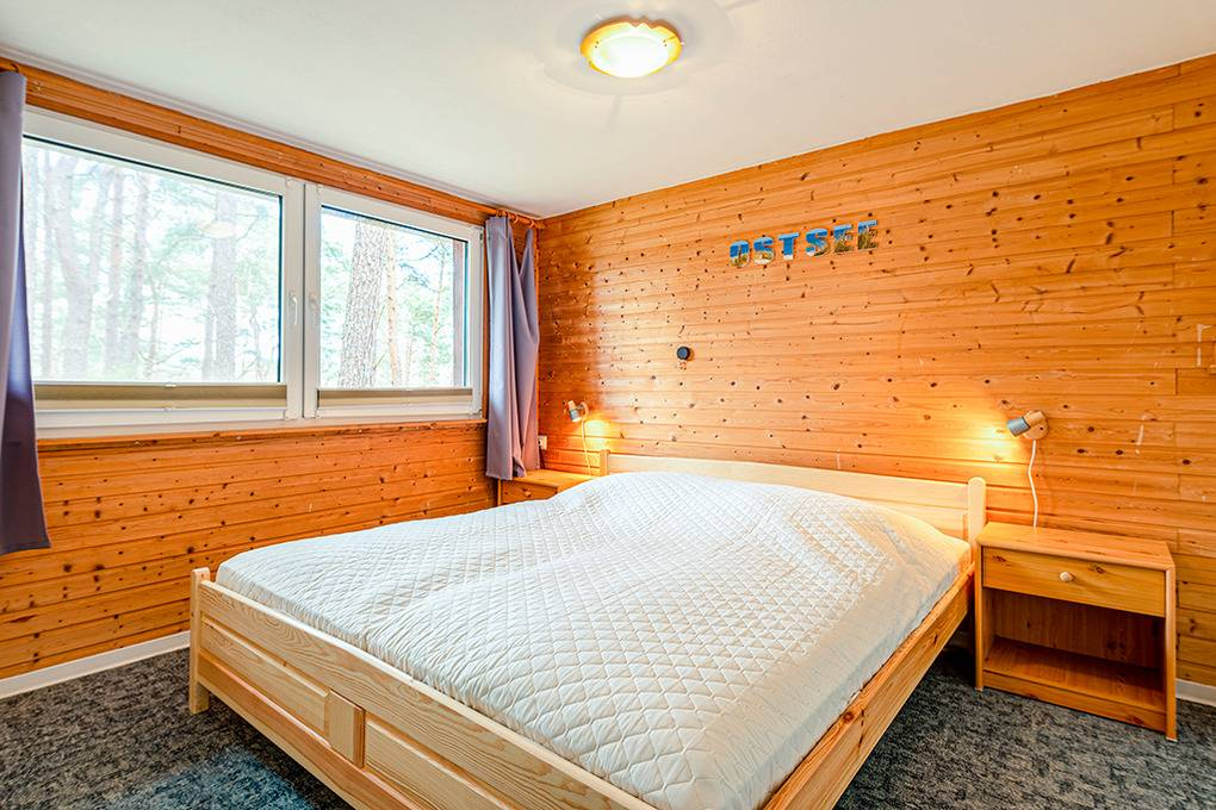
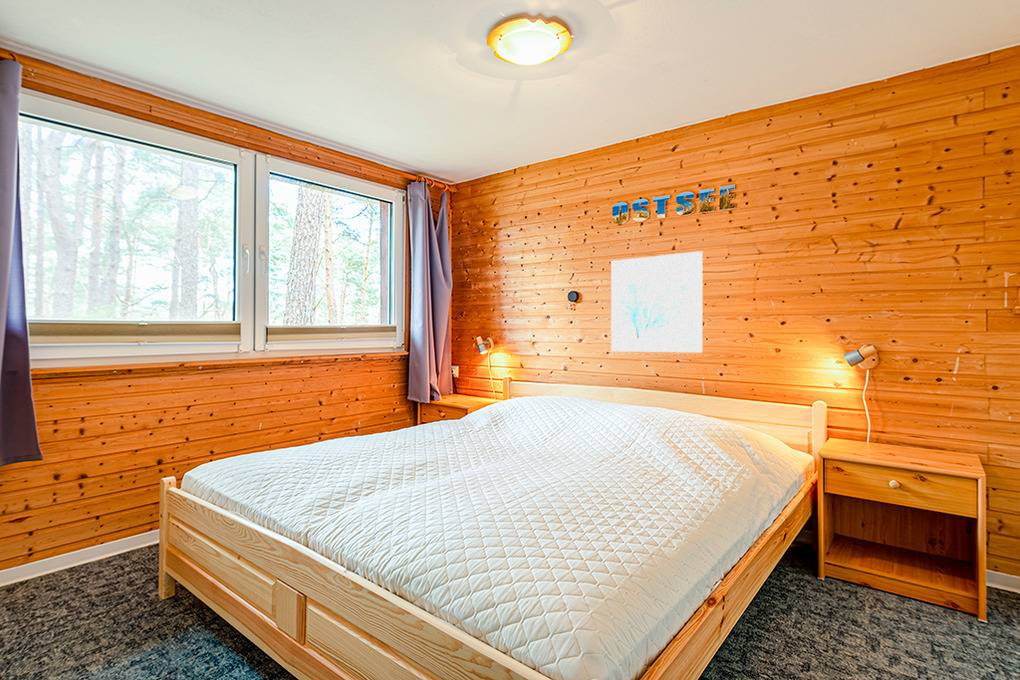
+ wall art (654, 304)
